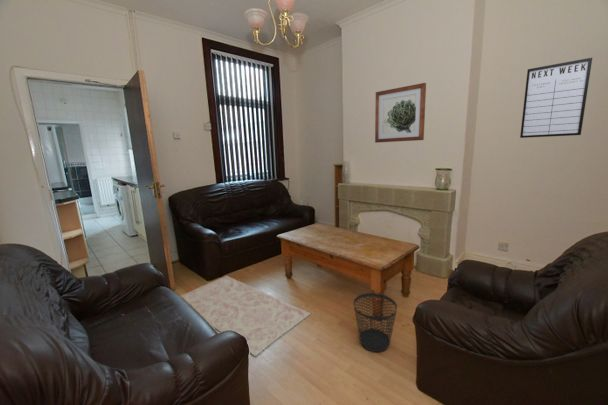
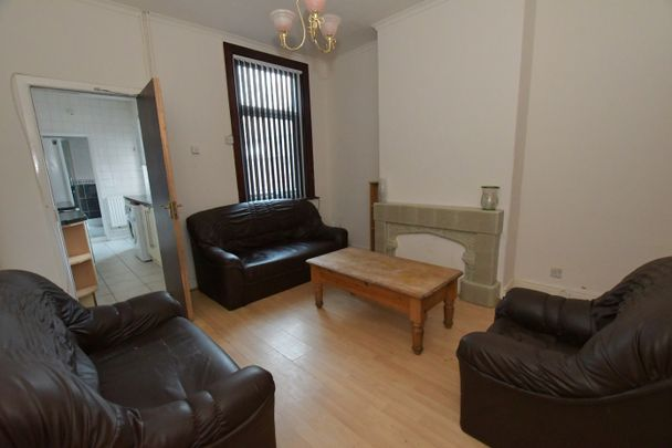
- writing board (553, 101)
- wall art (398, 115)
- rug (237, 305)
- wastebasket (374, 323)
